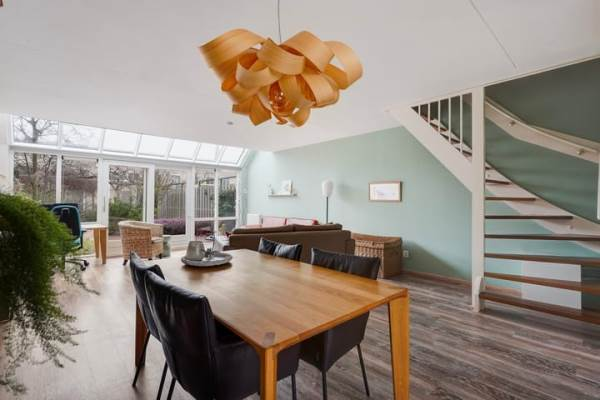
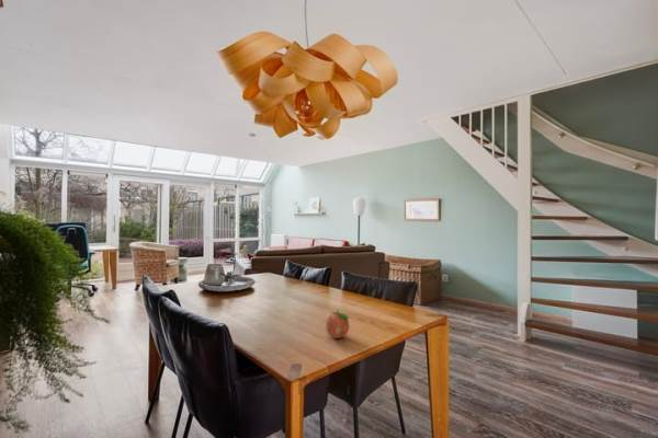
+ fruit (337, 323)
